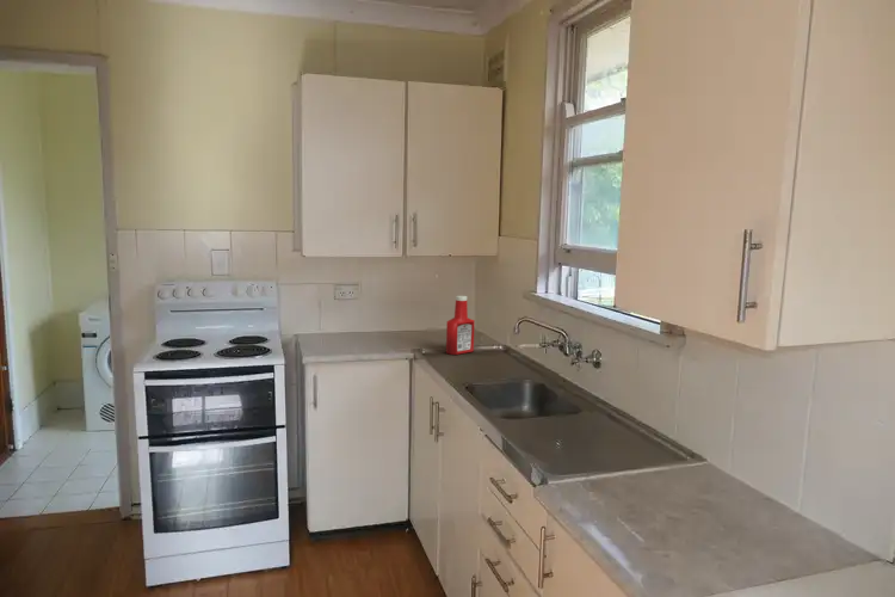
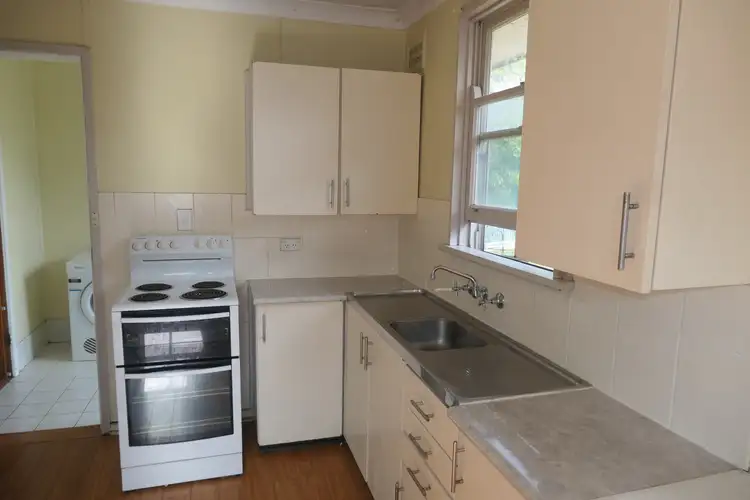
- soap bottle (461, 324)
